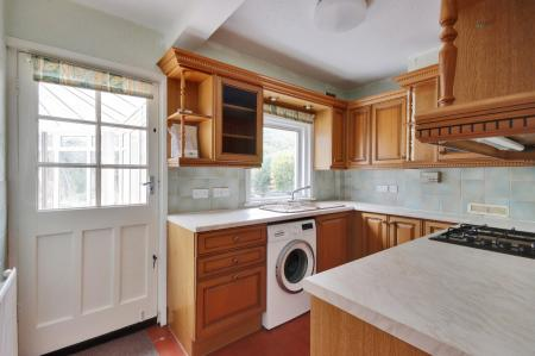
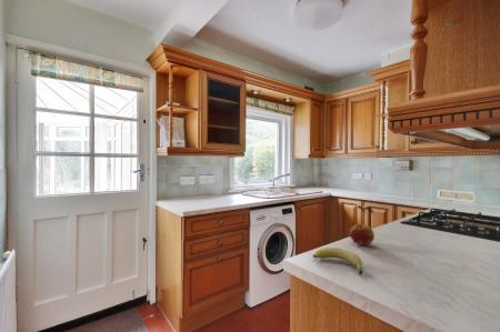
+ fruit (340, 256)
+ fruit (361, 234)
